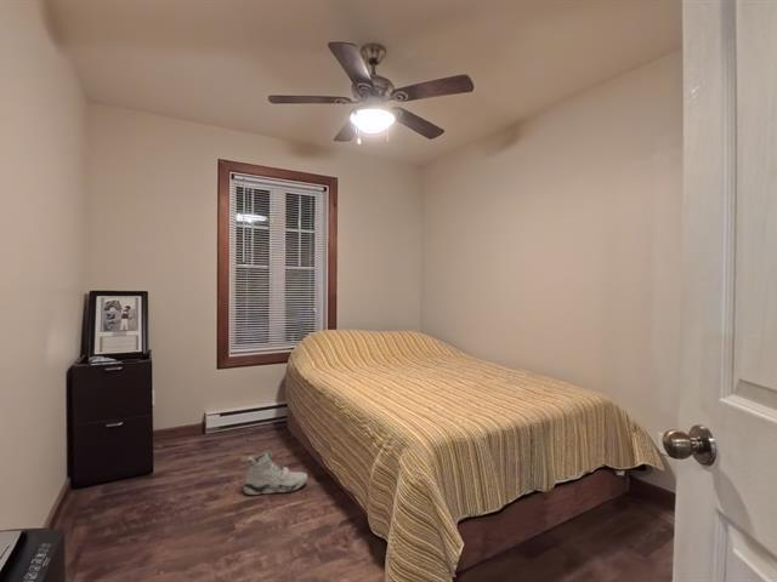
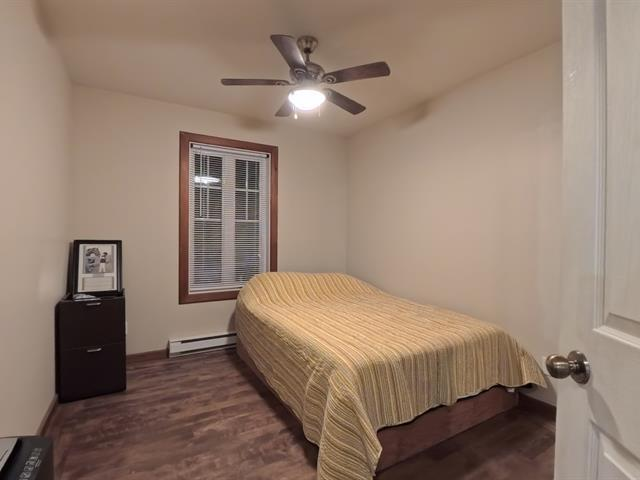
- sneaker (276, 470)
